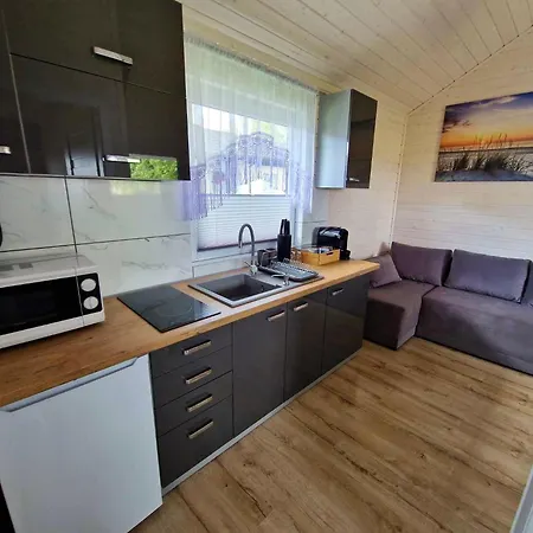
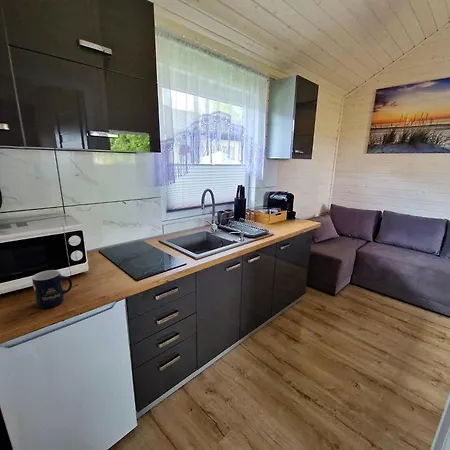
+ mug (53, 287)
